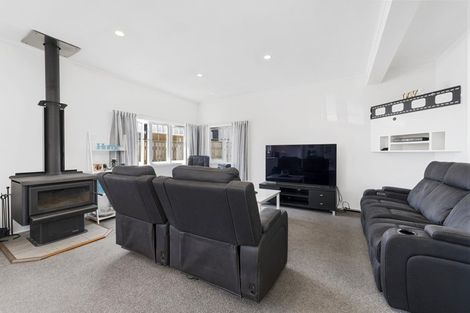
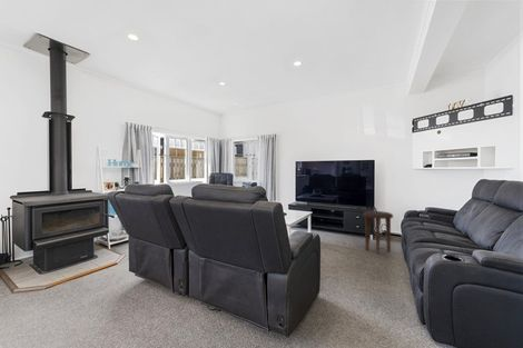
+ side table (377, 231)
